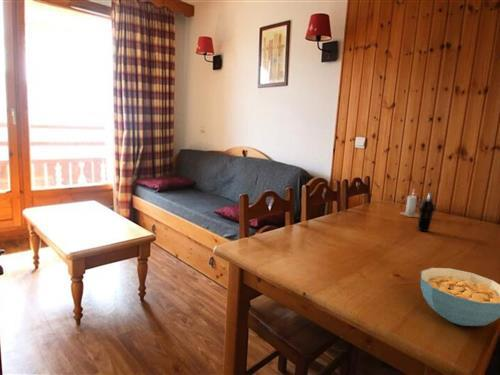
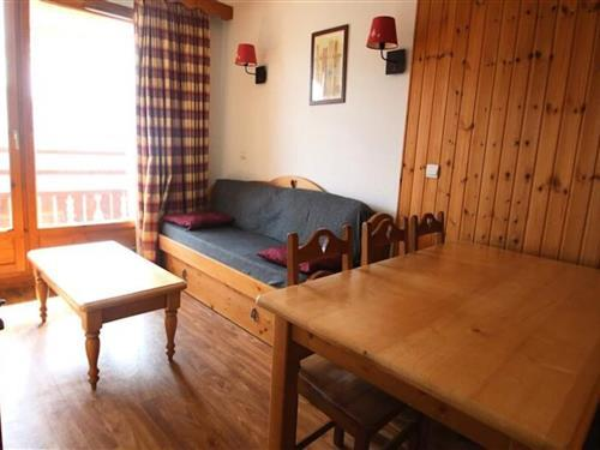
- candle (411, 201)
- cereal bowl (460, 301)
- cup (426, 212)
